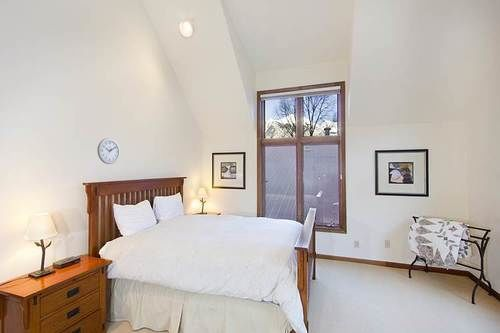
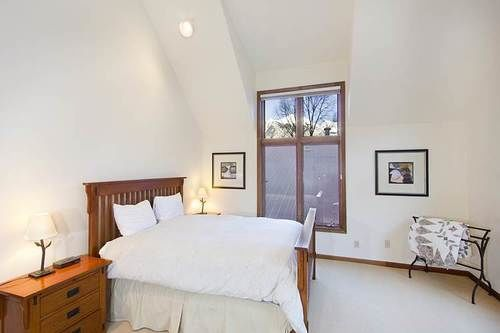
- wall clock (109, 151)
